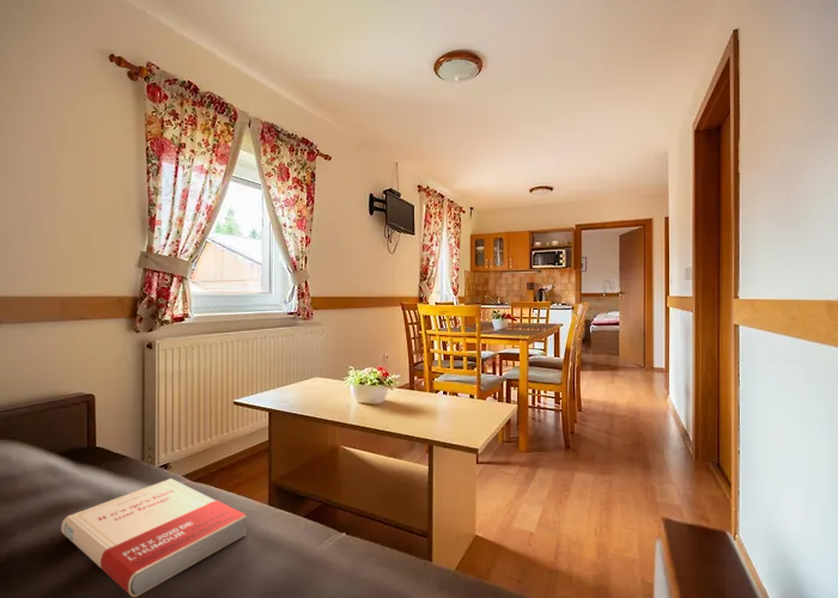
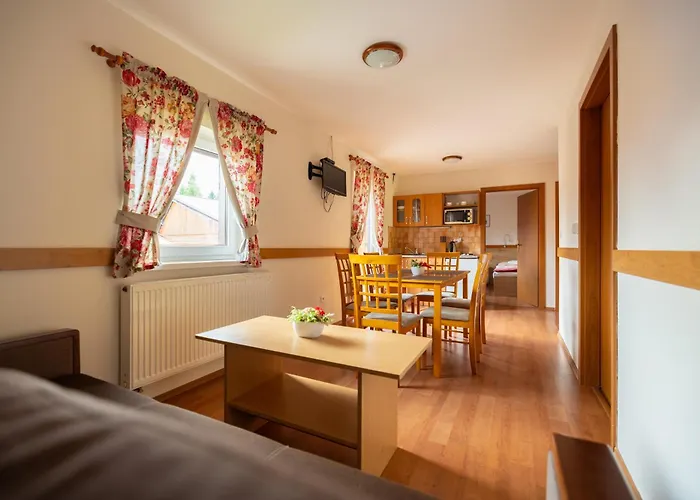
- book (154, 526)
